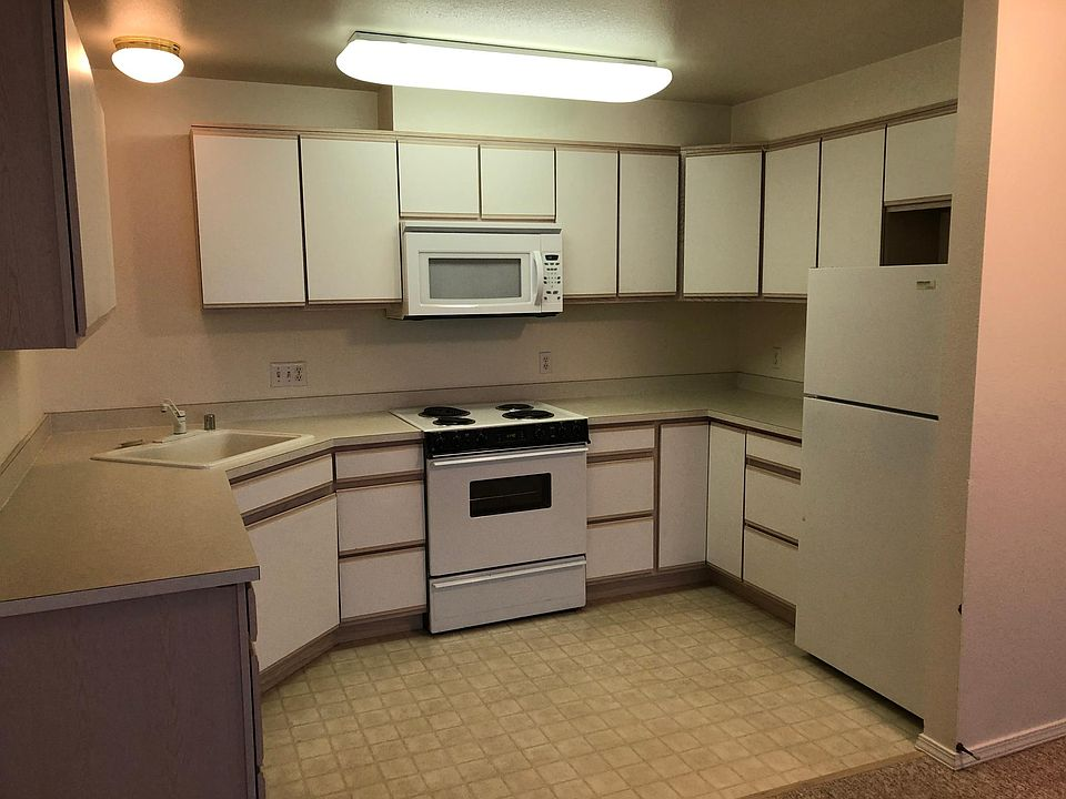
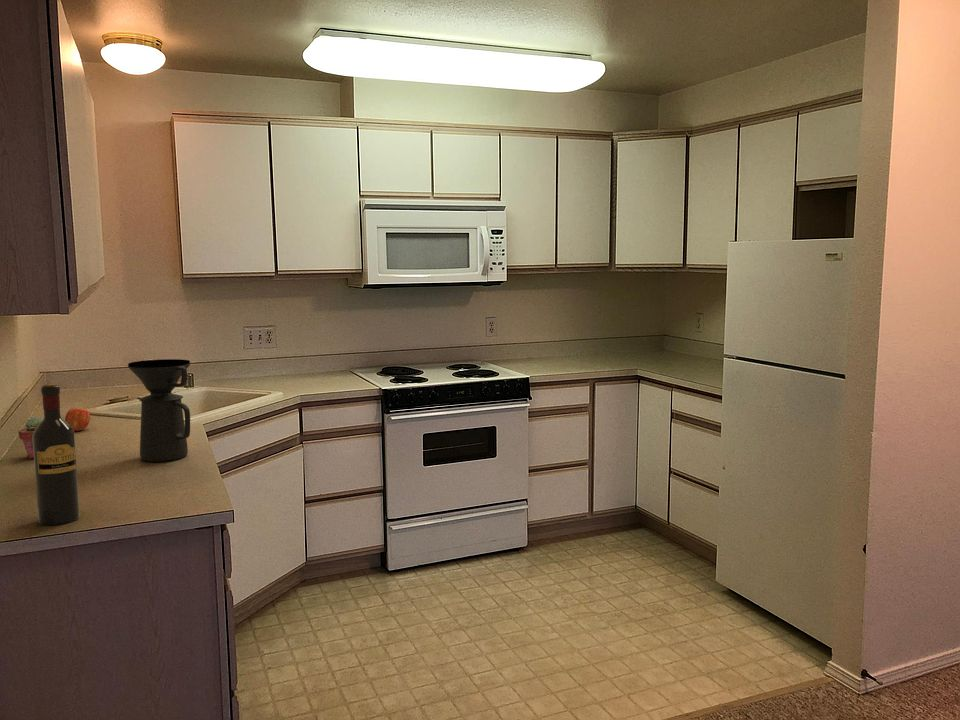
+ coffee maker (161, 410)
+ potted succulent (32, 435)
+ wine bottle (54, 452)
+ fruit (77, 418)
